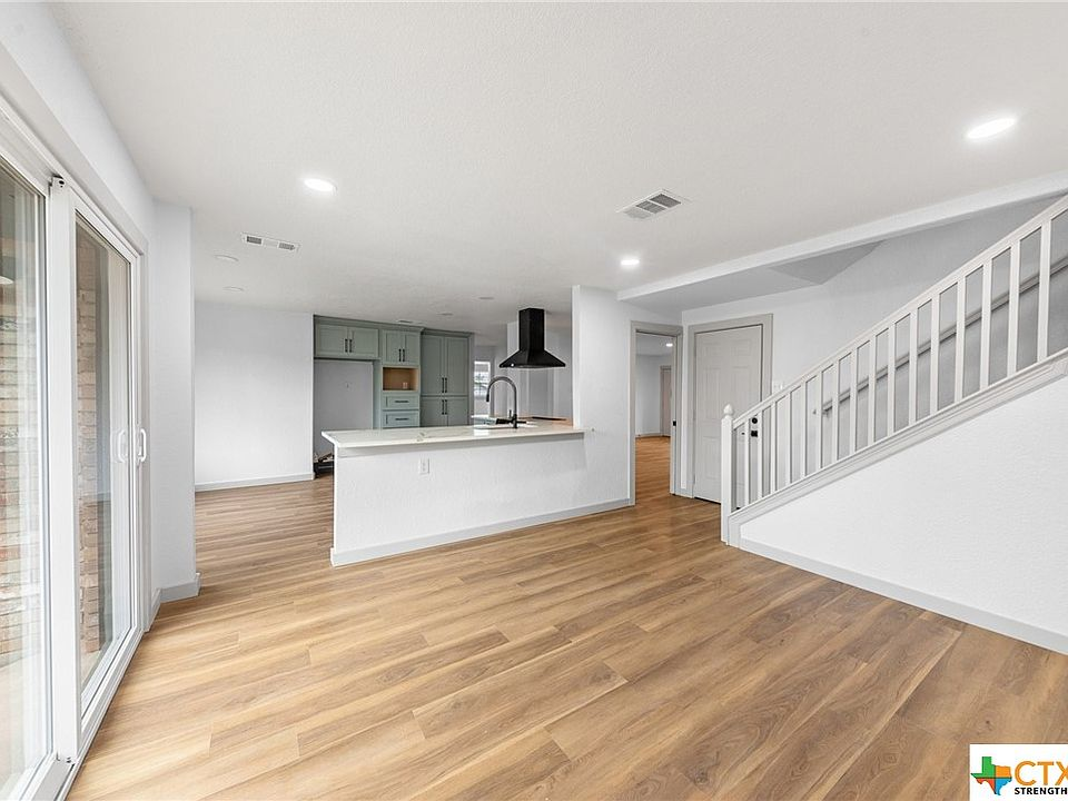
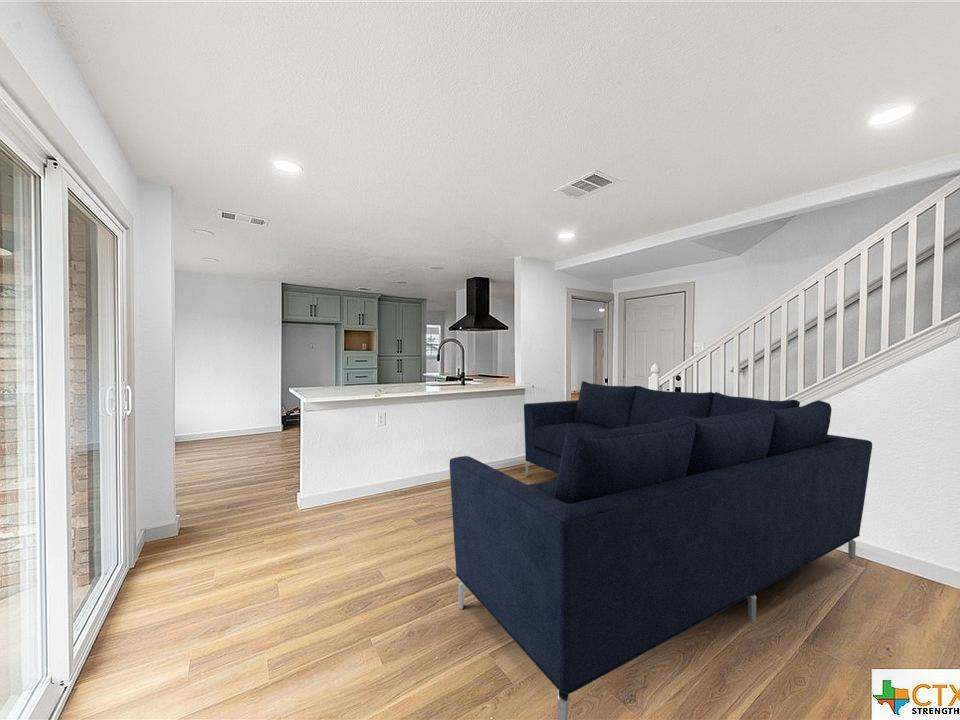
+ sofa (579, 460)
